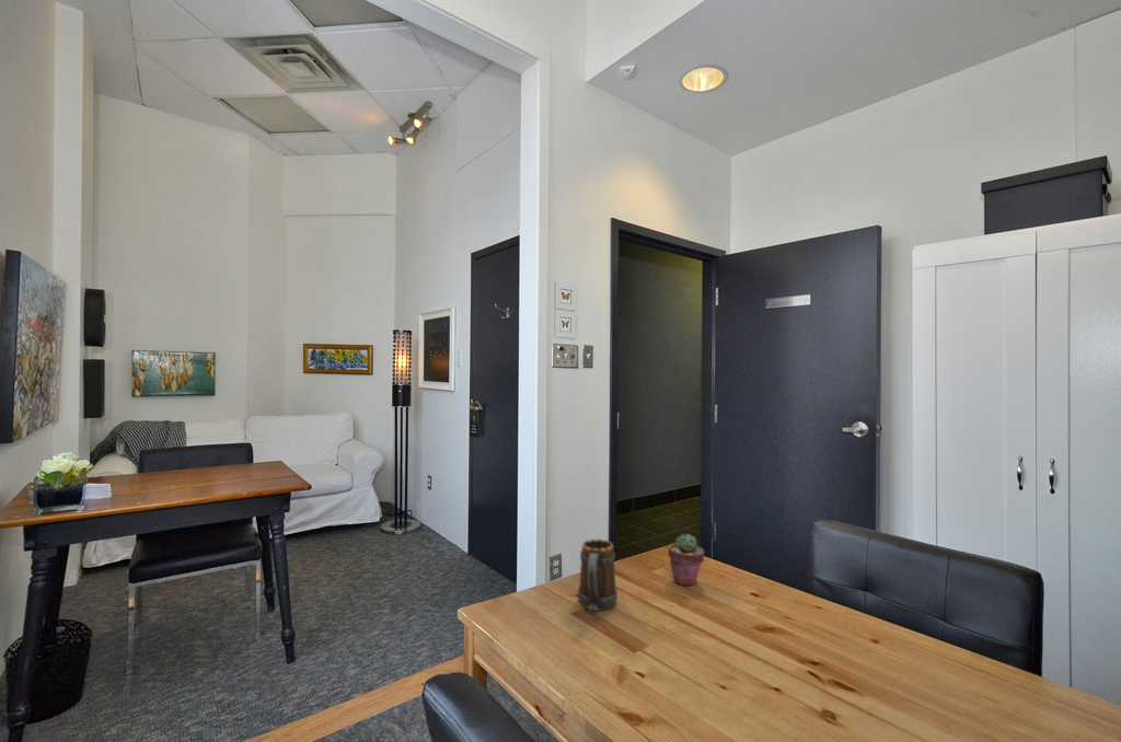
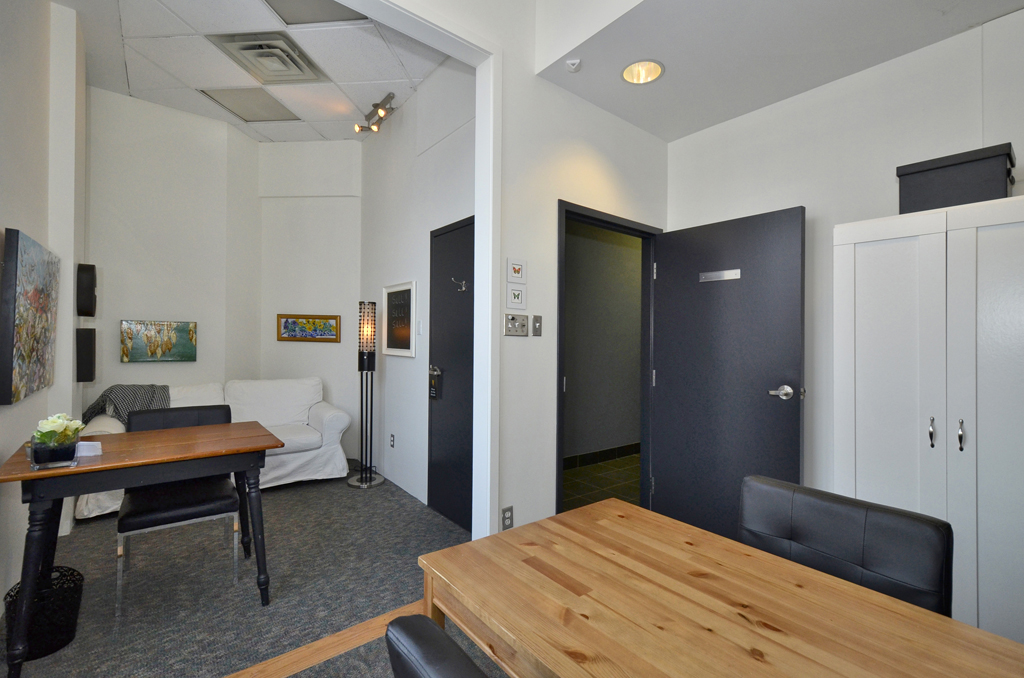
- mug (596, 576)
- potted succulent (685, 557)
